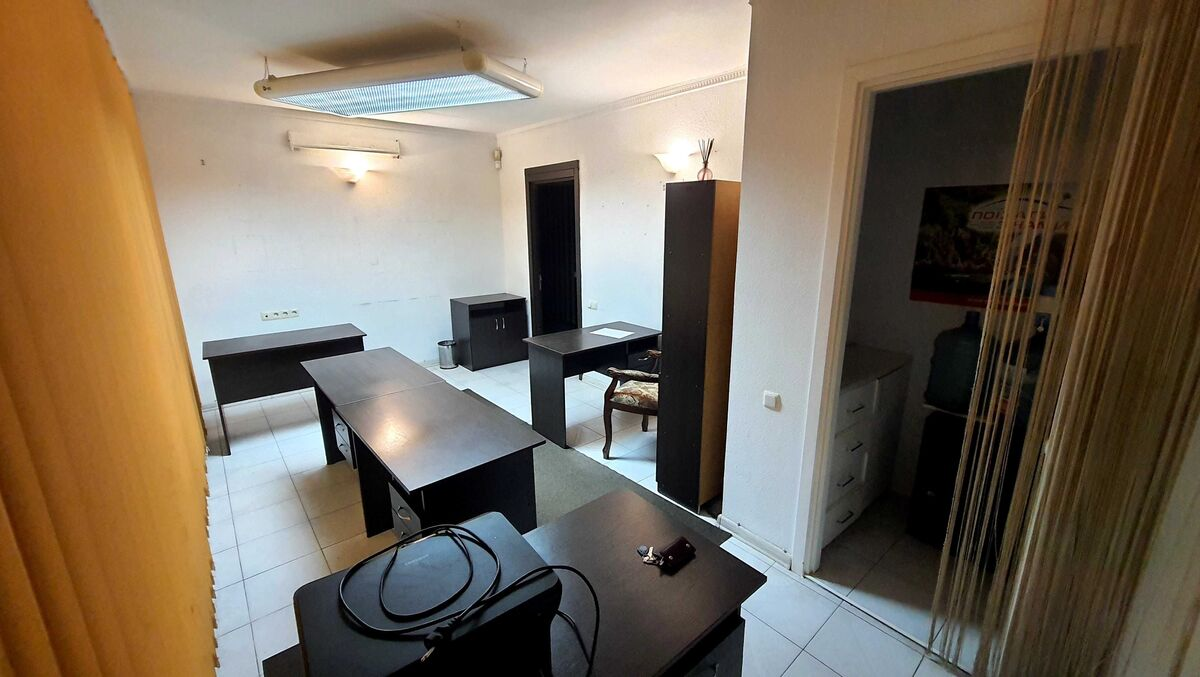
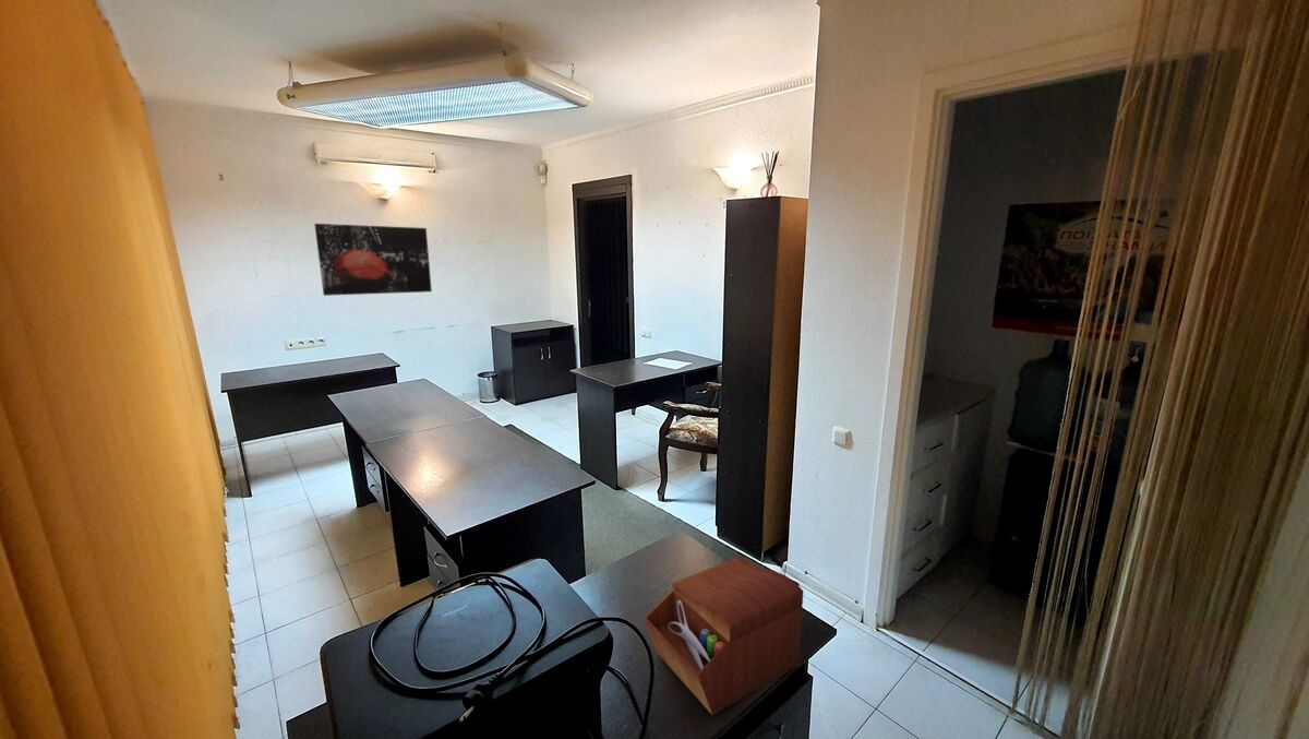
+ sewing box (720, 623)
+ wall art (376, 260)
